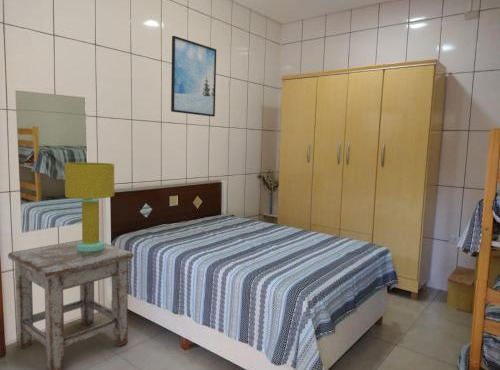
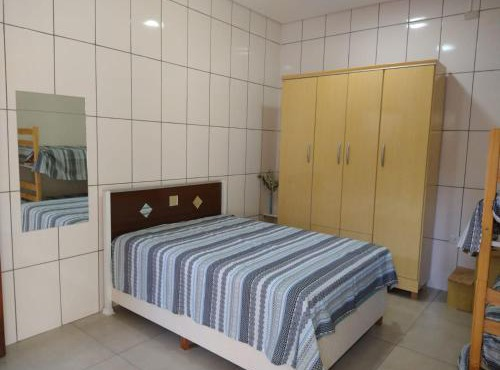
- stool (73, 302)
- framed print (194, 78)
- table lamp (90, 205)
